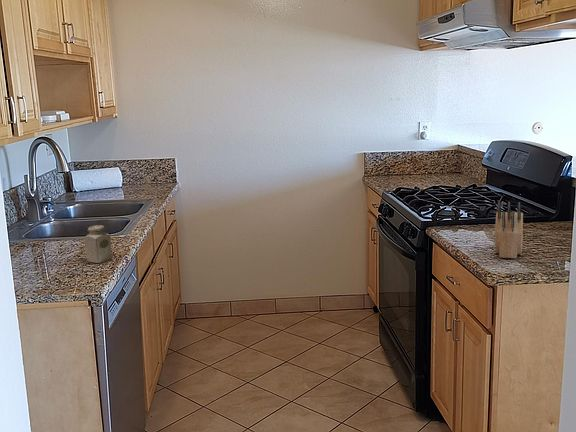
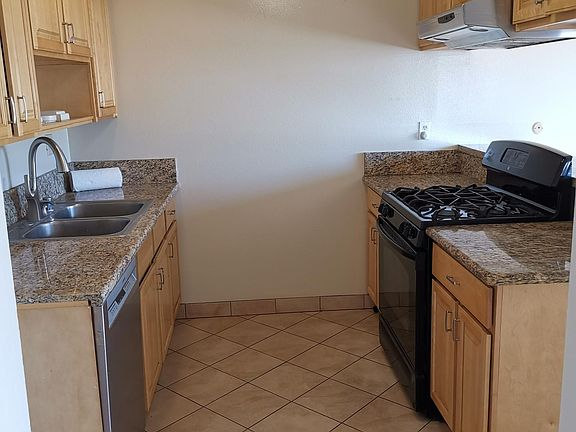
- salt shaker (97, 243)
- knife block (509, 225)
